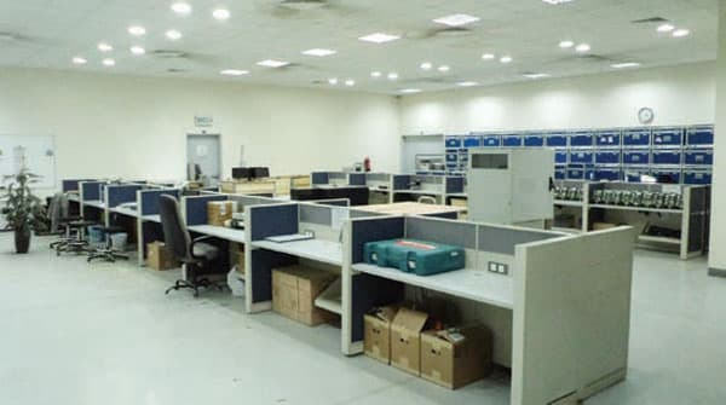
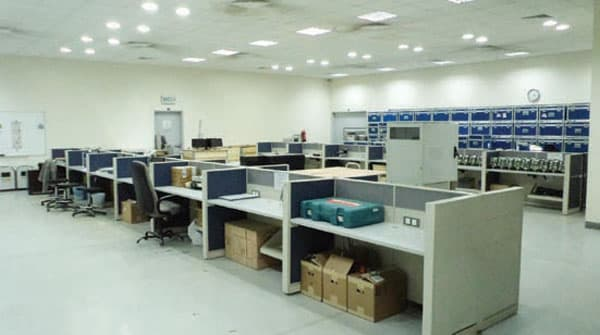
- indoor plant (24, 210)
